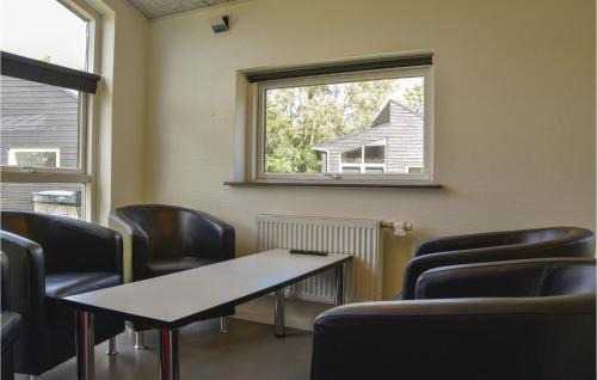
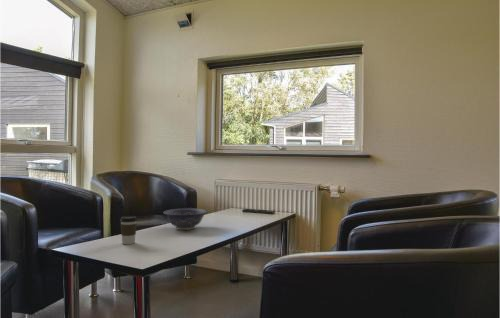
+ decorative bowl (185, 219)
+ coffee cup (128, 230)
